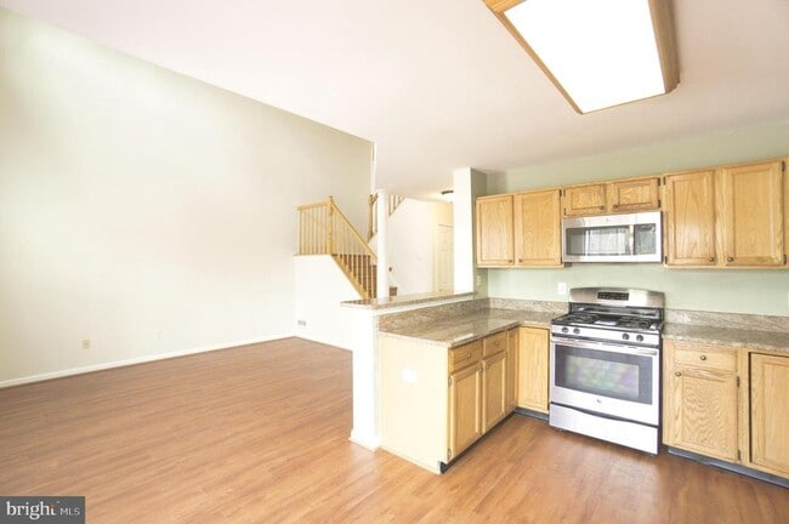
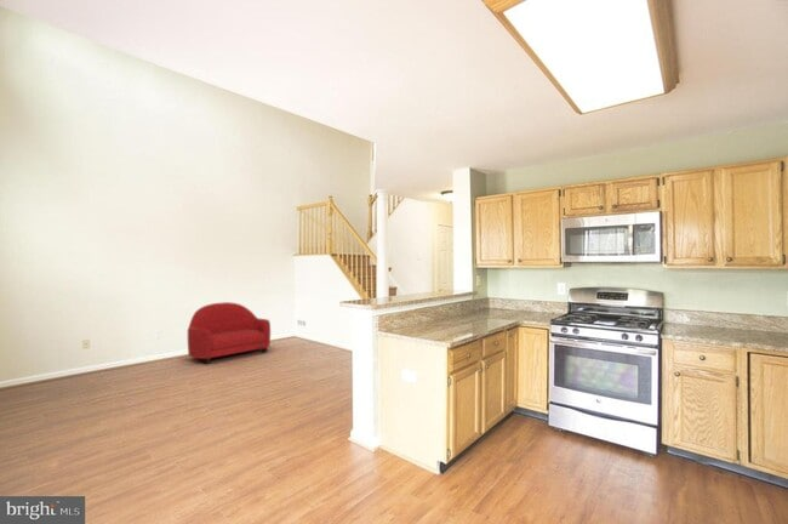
+ sofa (229, 329)
